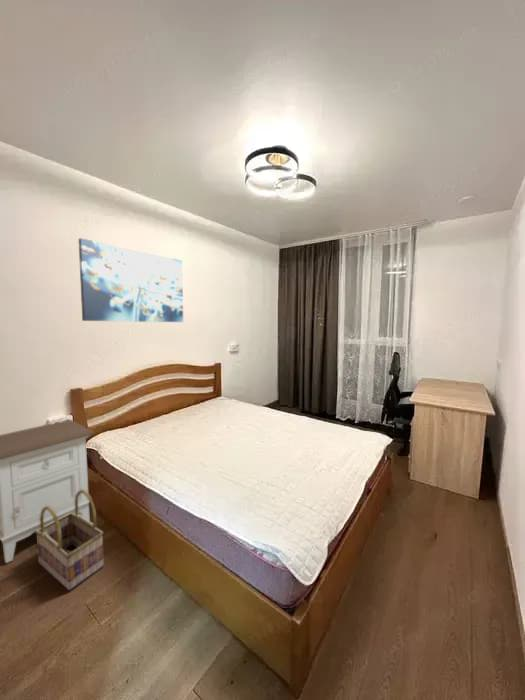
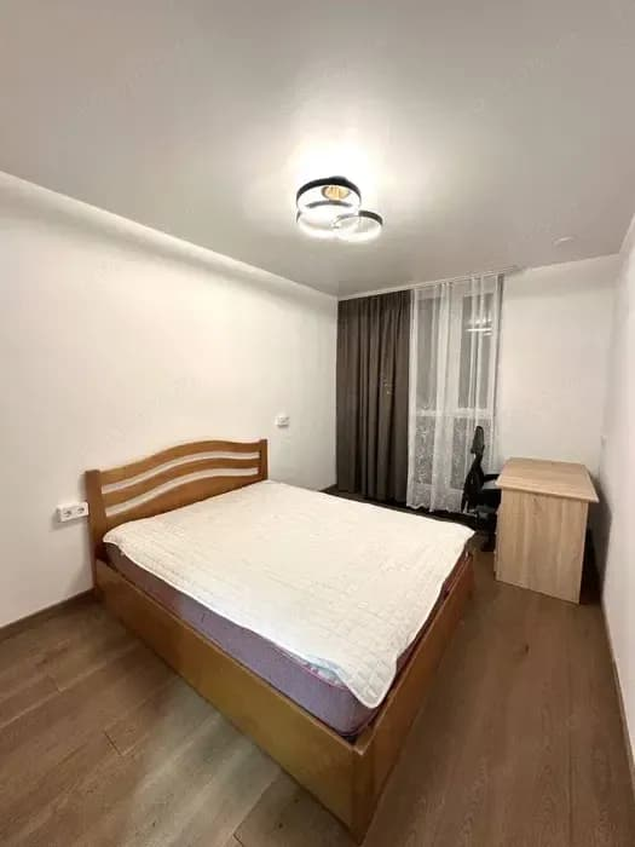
- nightstand (40, 483)
- basket (69, 532)
- wall art (138, 286)
